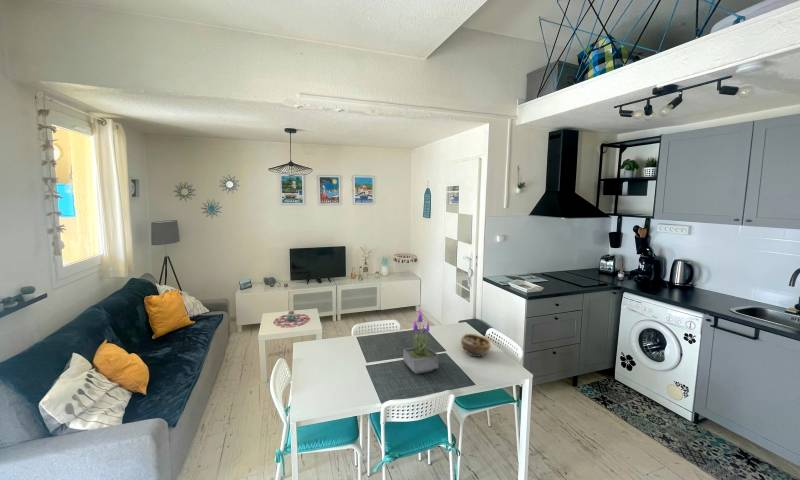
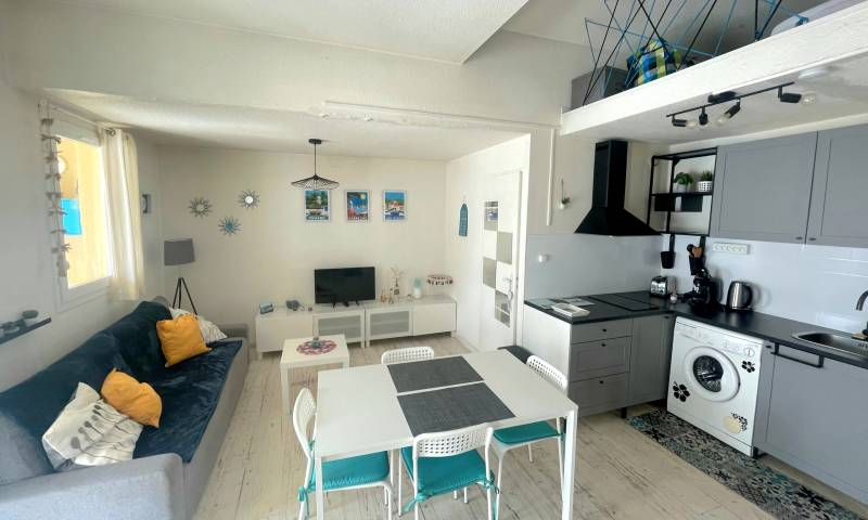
- potted plant (421, 337)
- bowl (475, 344)
